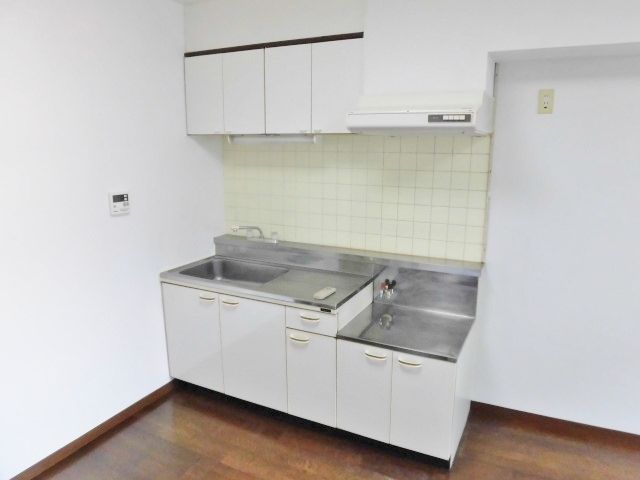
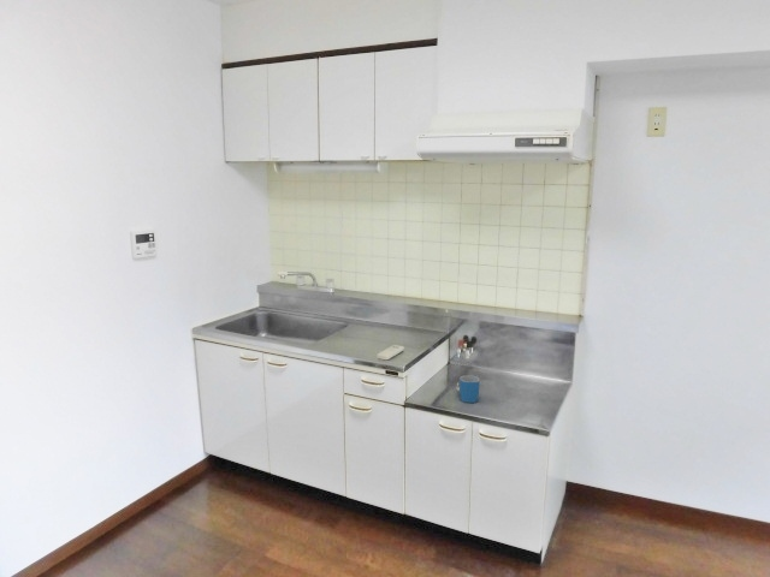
+ mug (468, 387)
